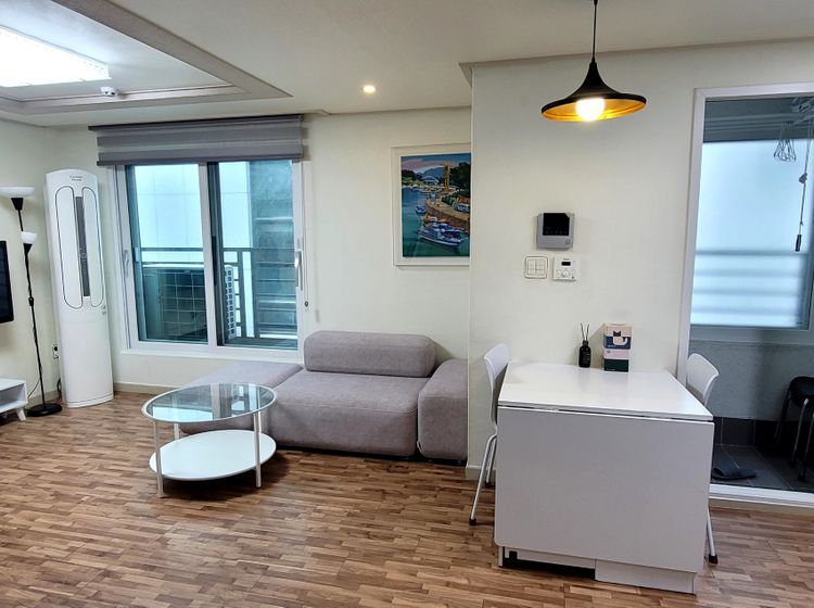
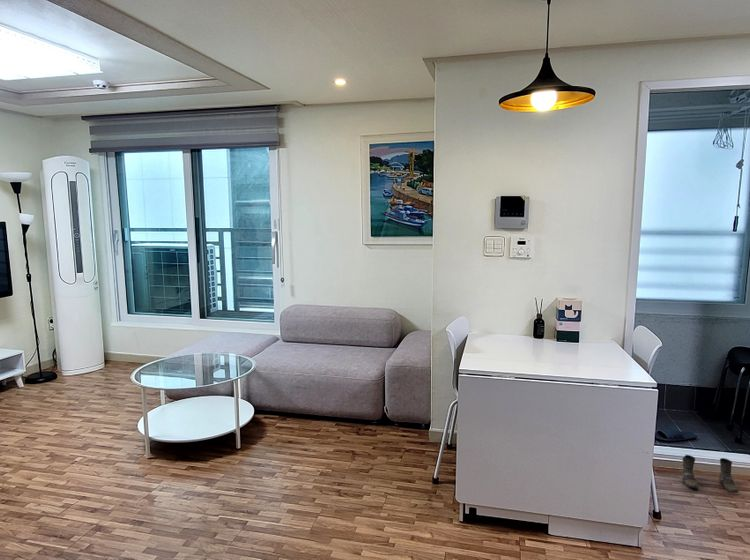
+ boots (719, 473)
